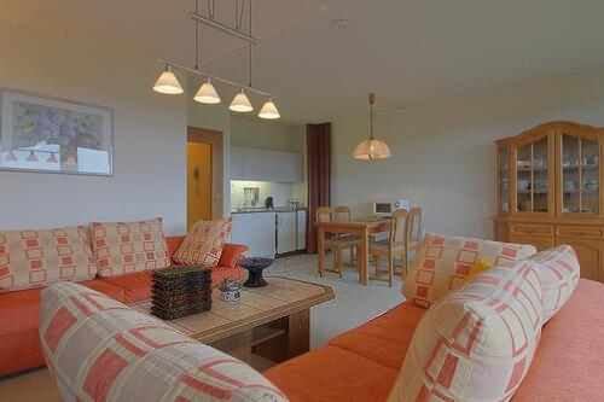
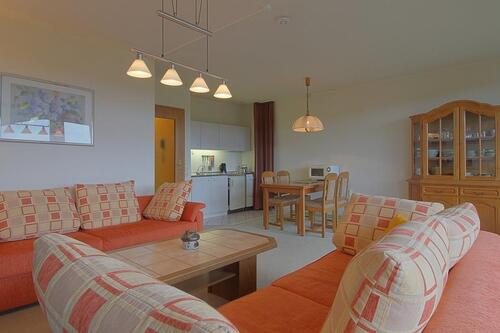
- book stack (181, 290)
- decorative bowl (255, 272)
